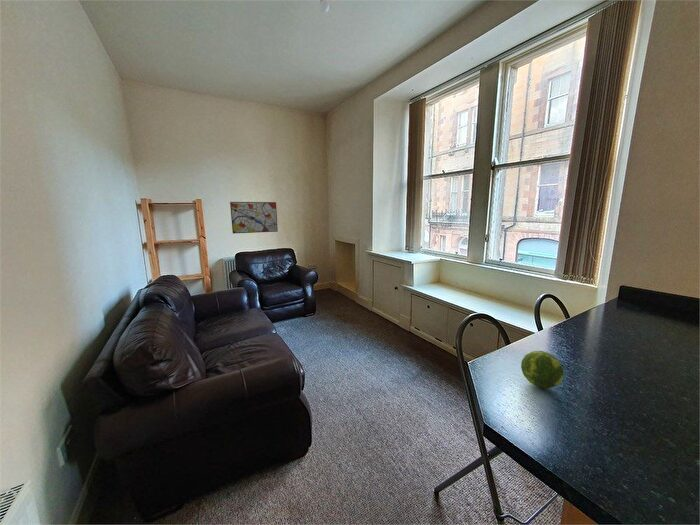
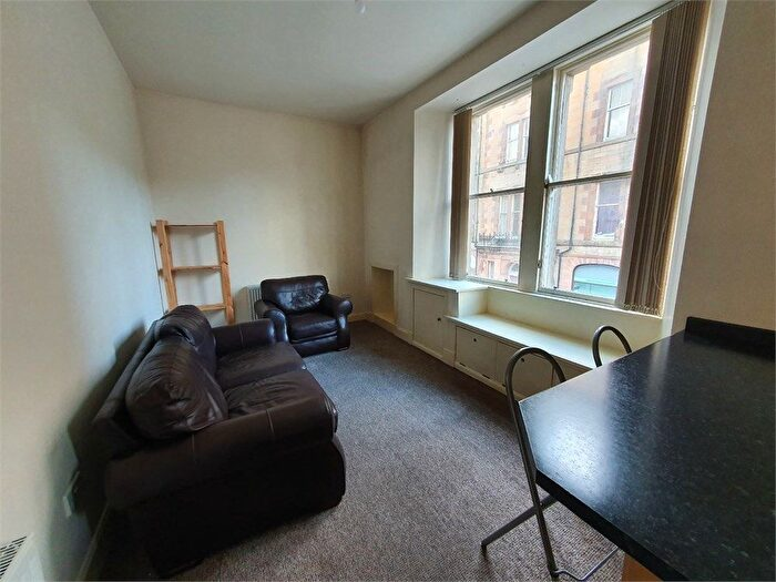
- wall art (254, 217)
- fruit (541, 369)
